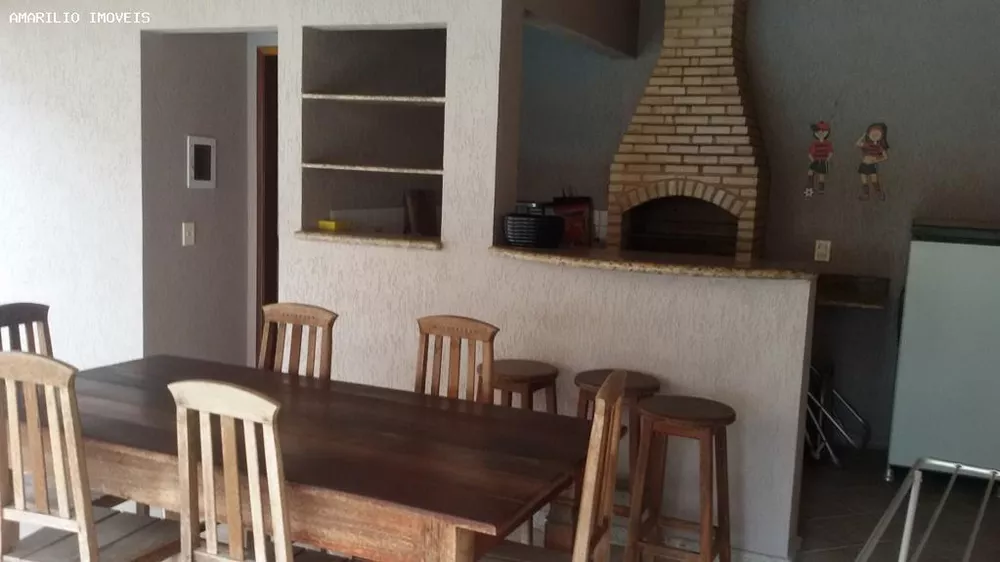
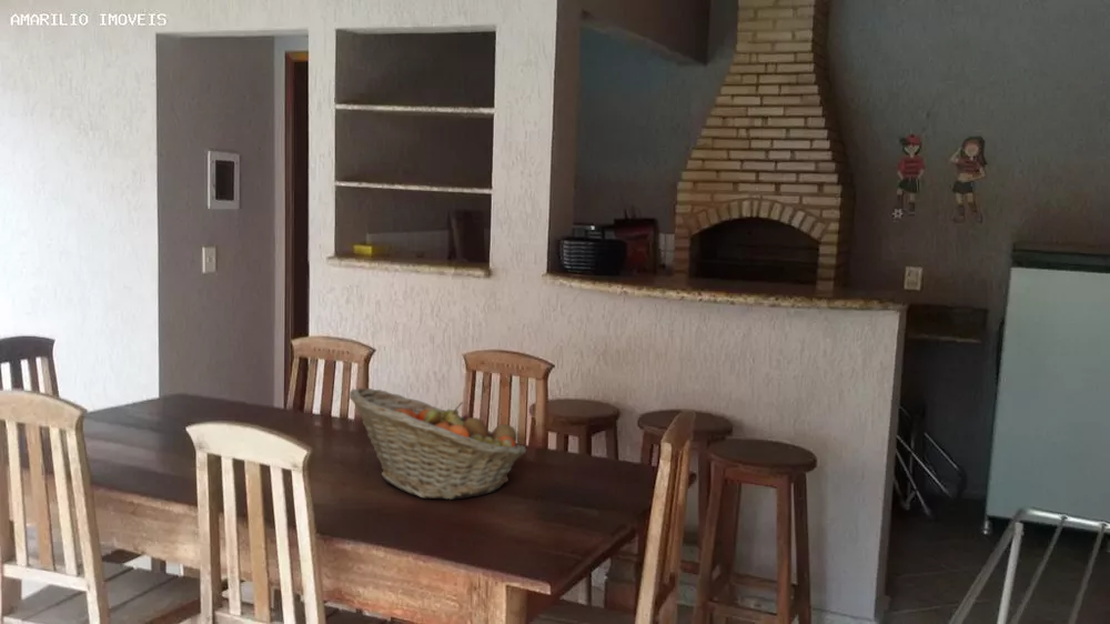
+ fruit basket (435, 436)
